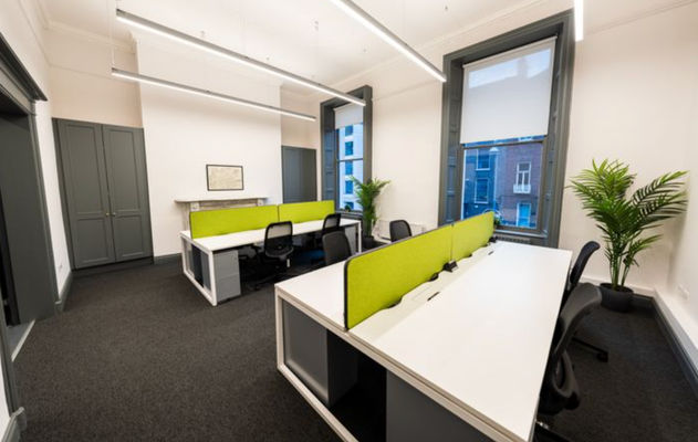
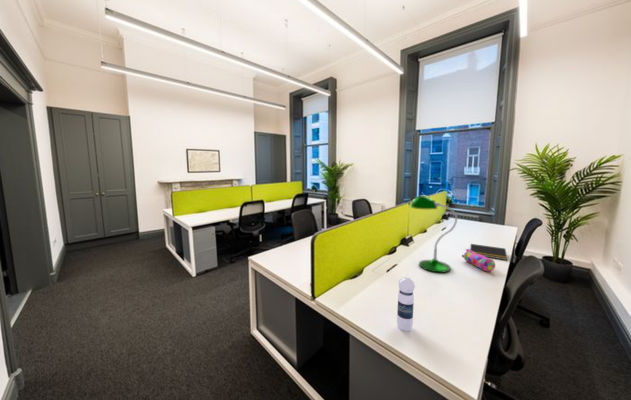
+ pencil case (478, 260)
+ desk lamp (438, 238)
+ water bottle (405, 301)
+ notepad (487, 251)
